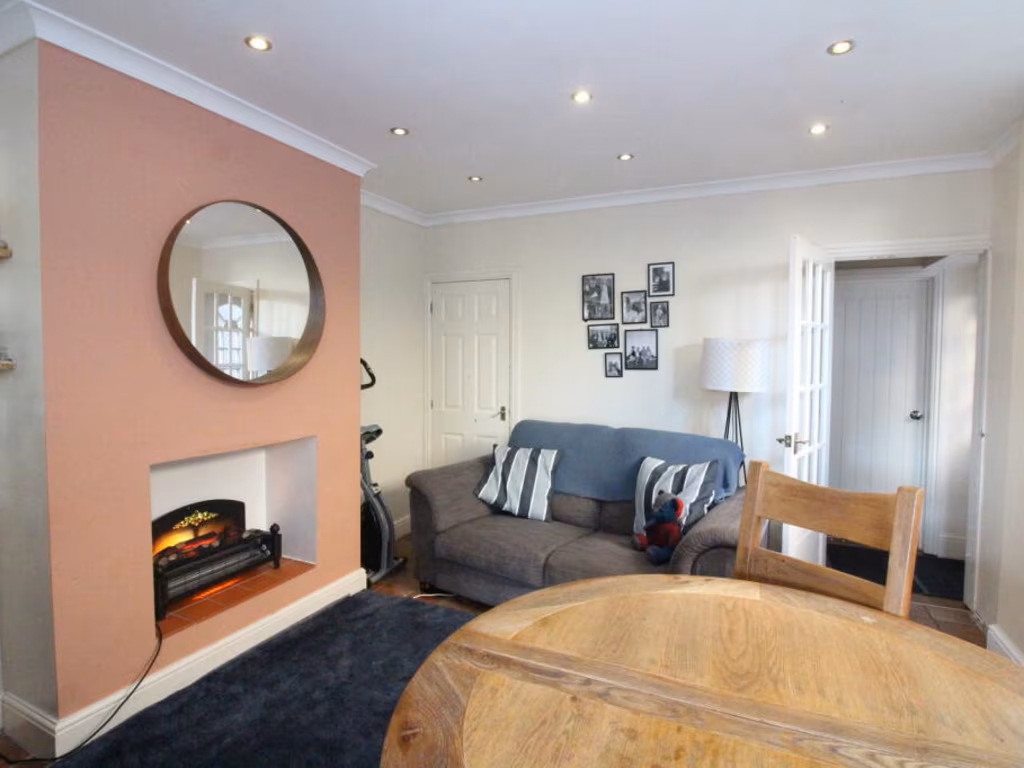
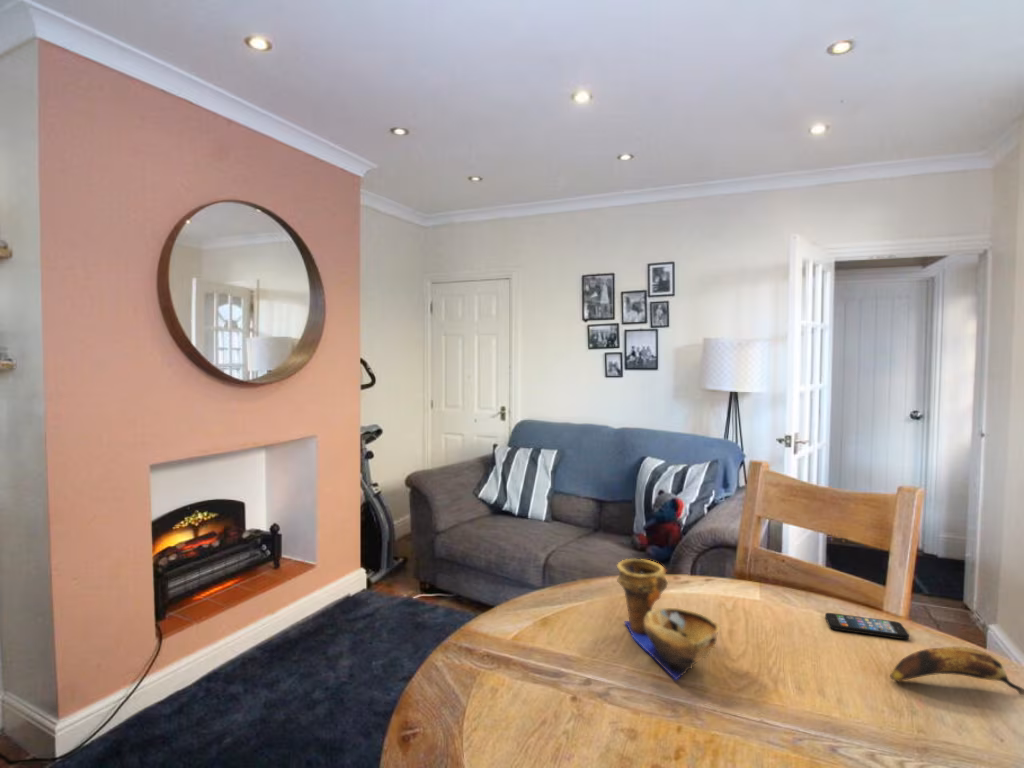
+ smartphone (865, 625)
+ decorative bowl (663, 614)
+ banana (954, 665)
